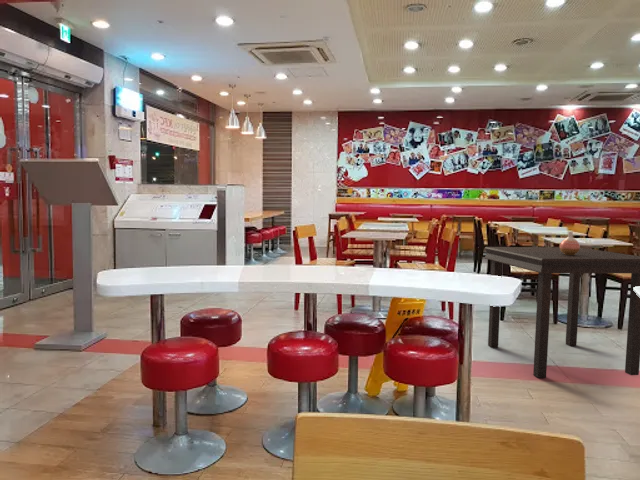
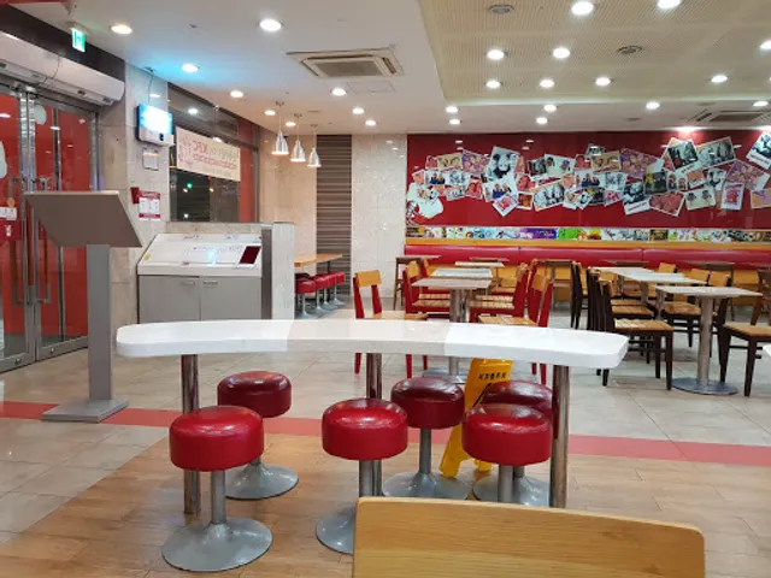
- vase (569, 242)
- dining table (567, 309)
